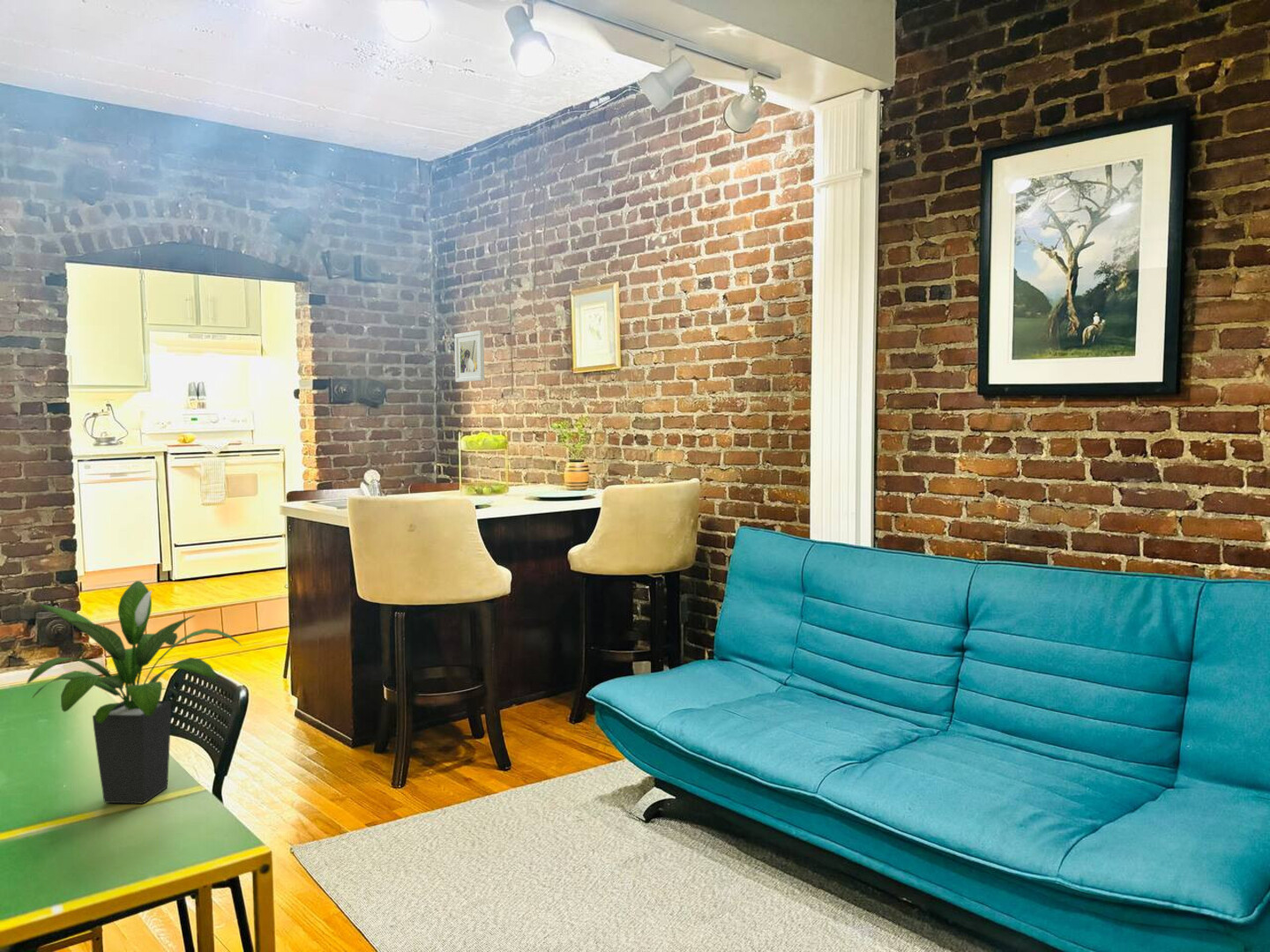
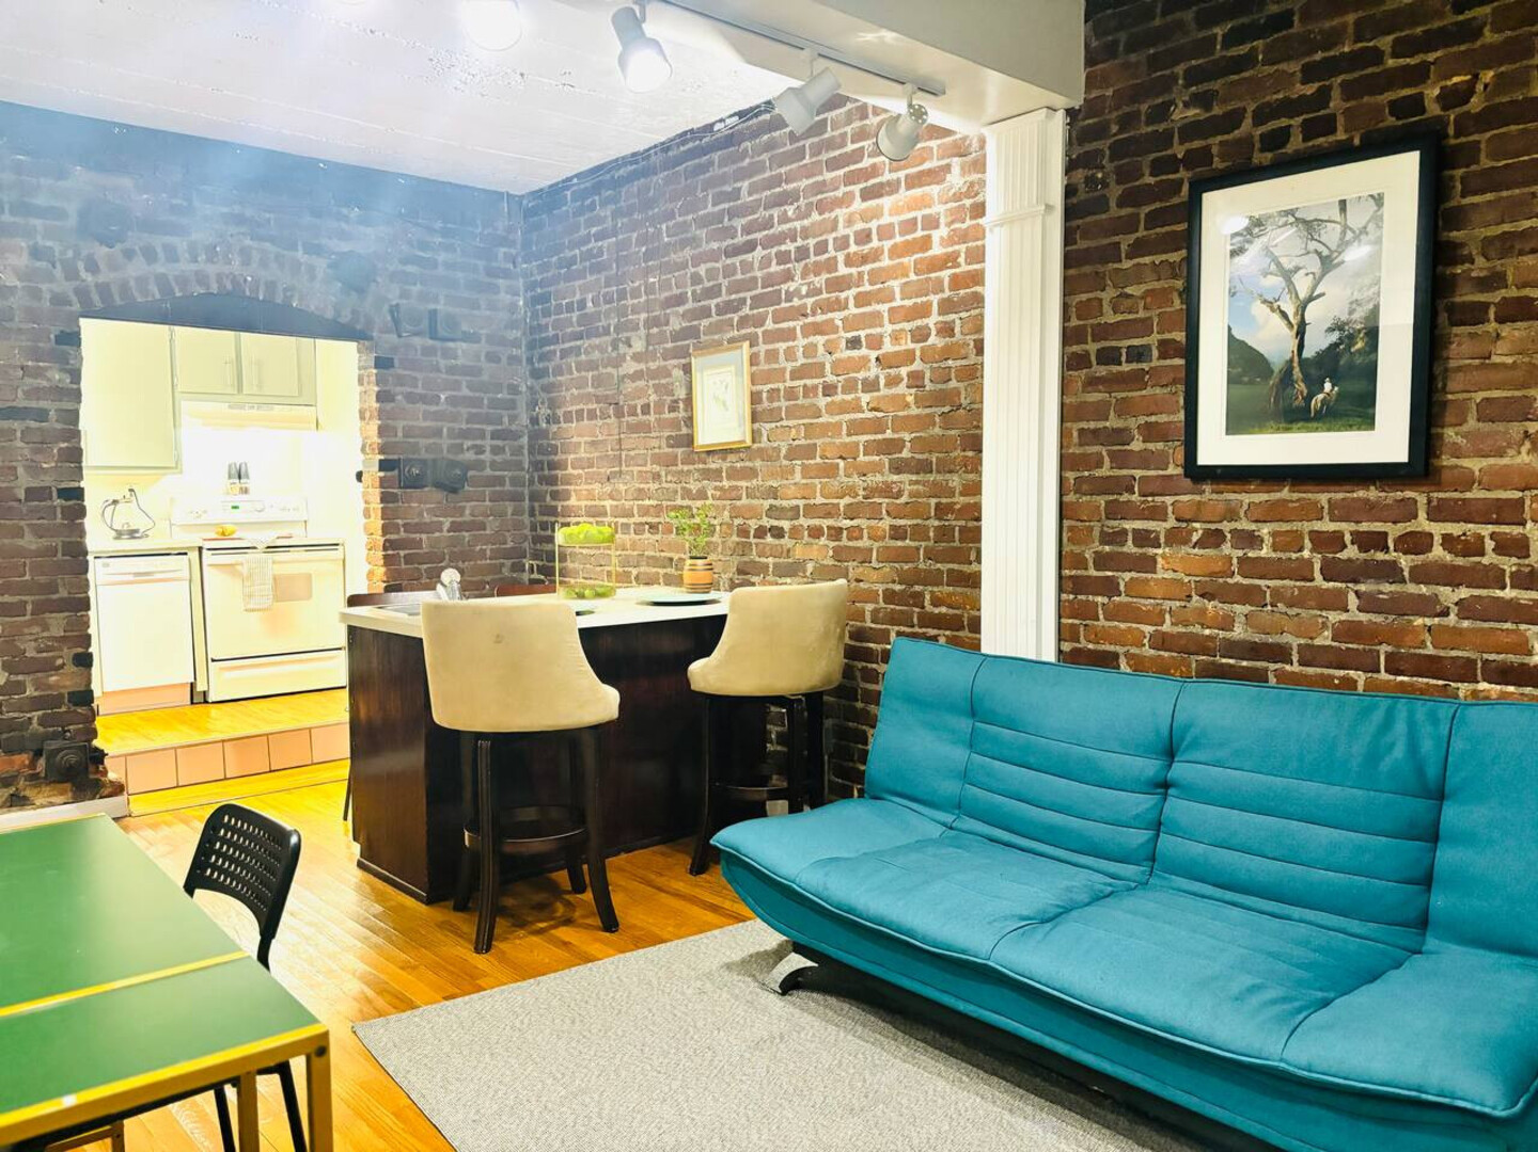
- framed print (469, 356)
- potted plant (134, 695)
